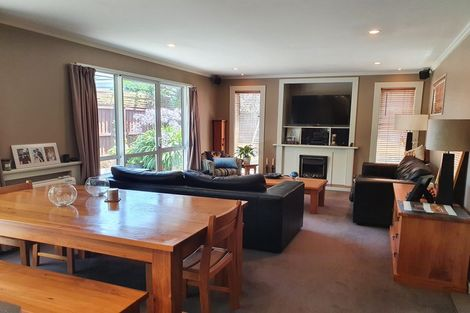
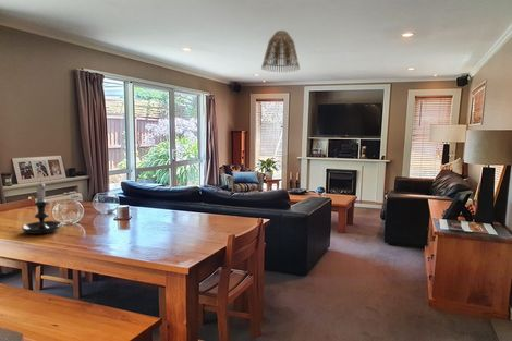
+ candle holder (41, 206)
+ lamp shade (280, 50)
